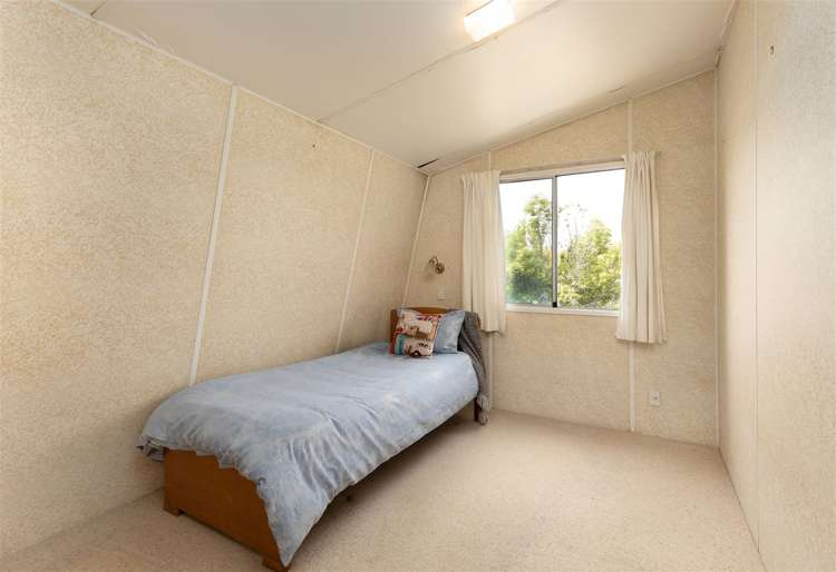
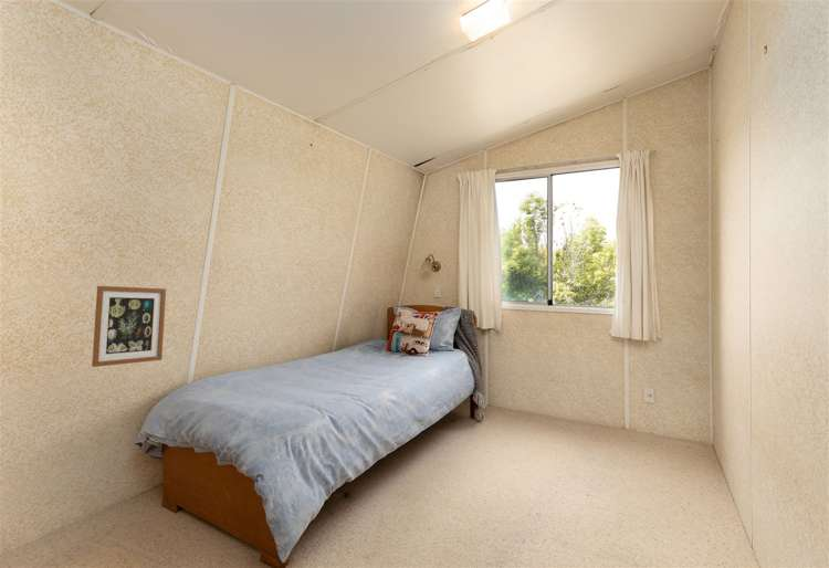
+ wall art (130, 325)
